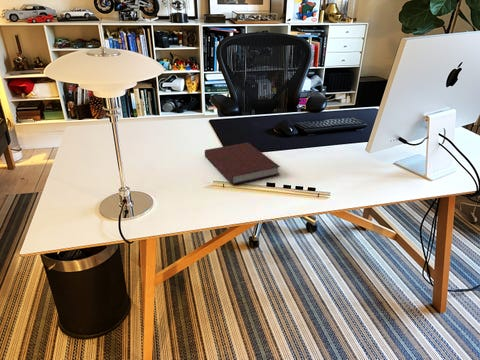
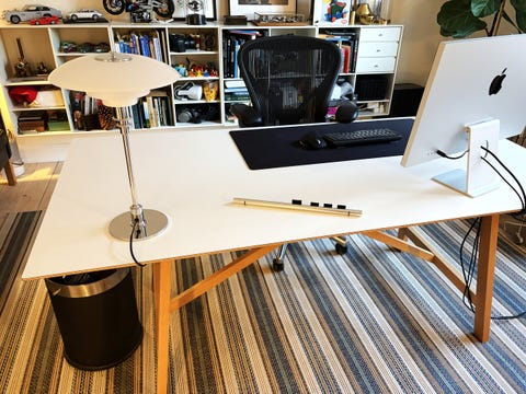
- notebook (240, 161)
